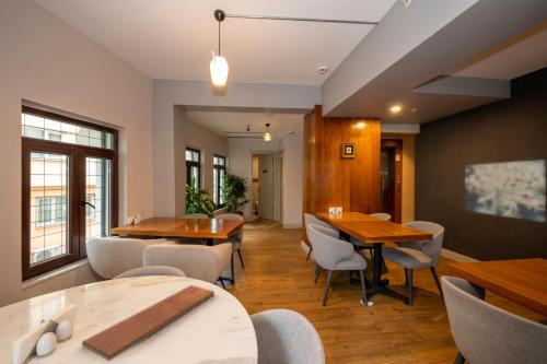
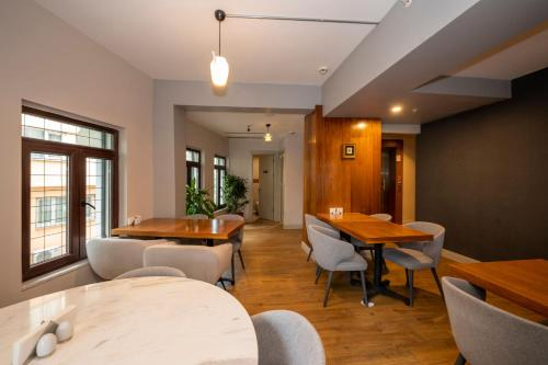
- chopping board (160, 313)
- wall art (498, 189)
